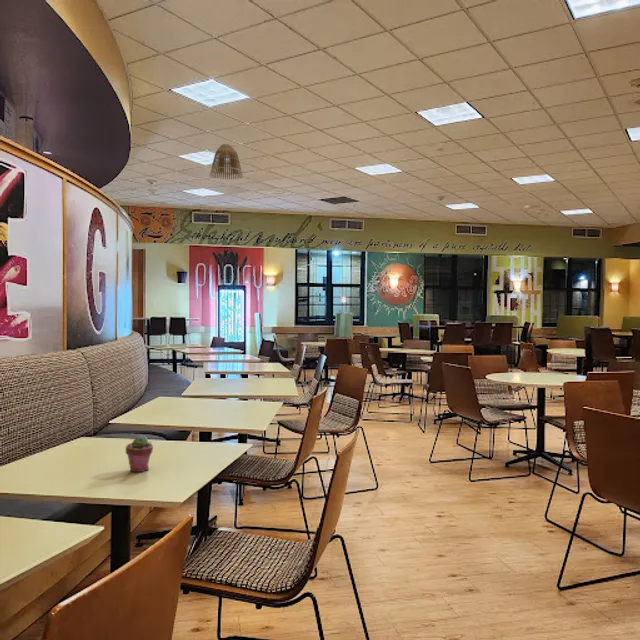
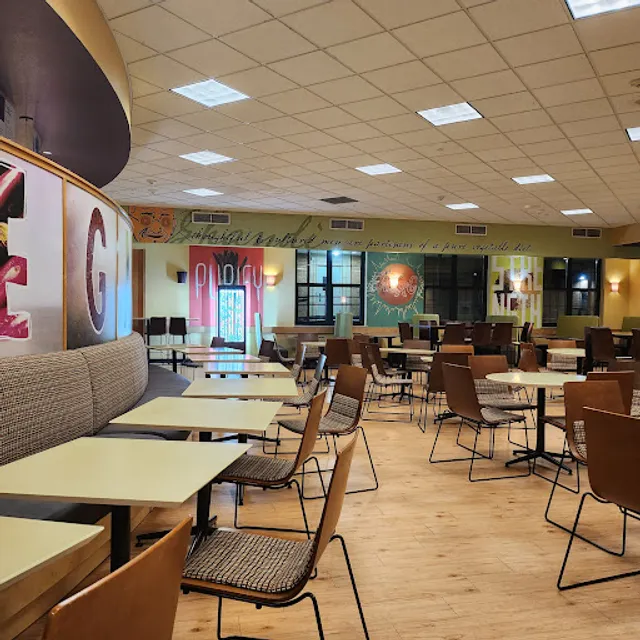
- lamp shade (225, 160)
- potted succulent (139, 452)
